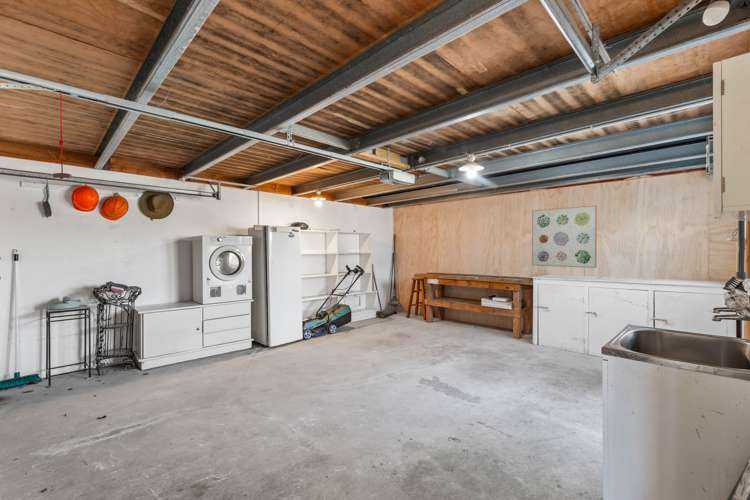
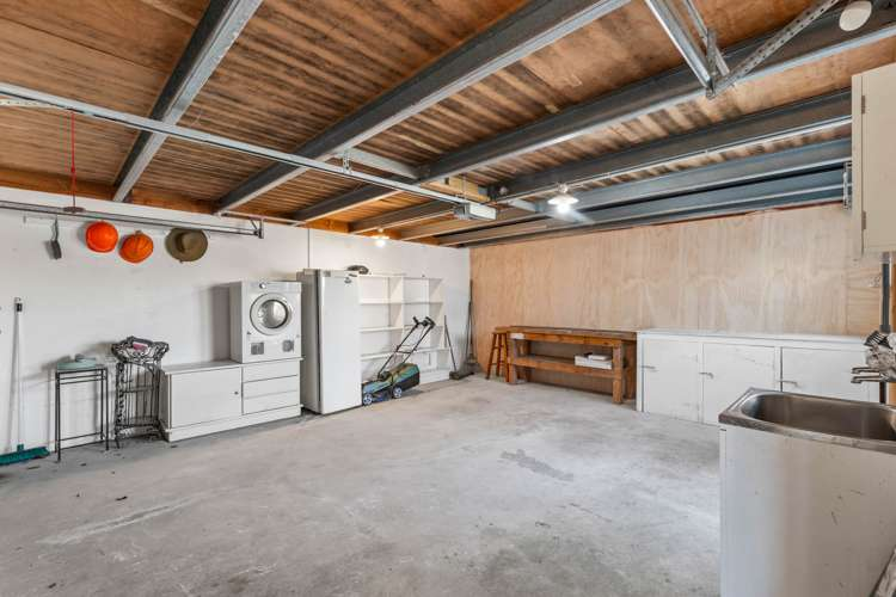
- wall art (562, 237)
